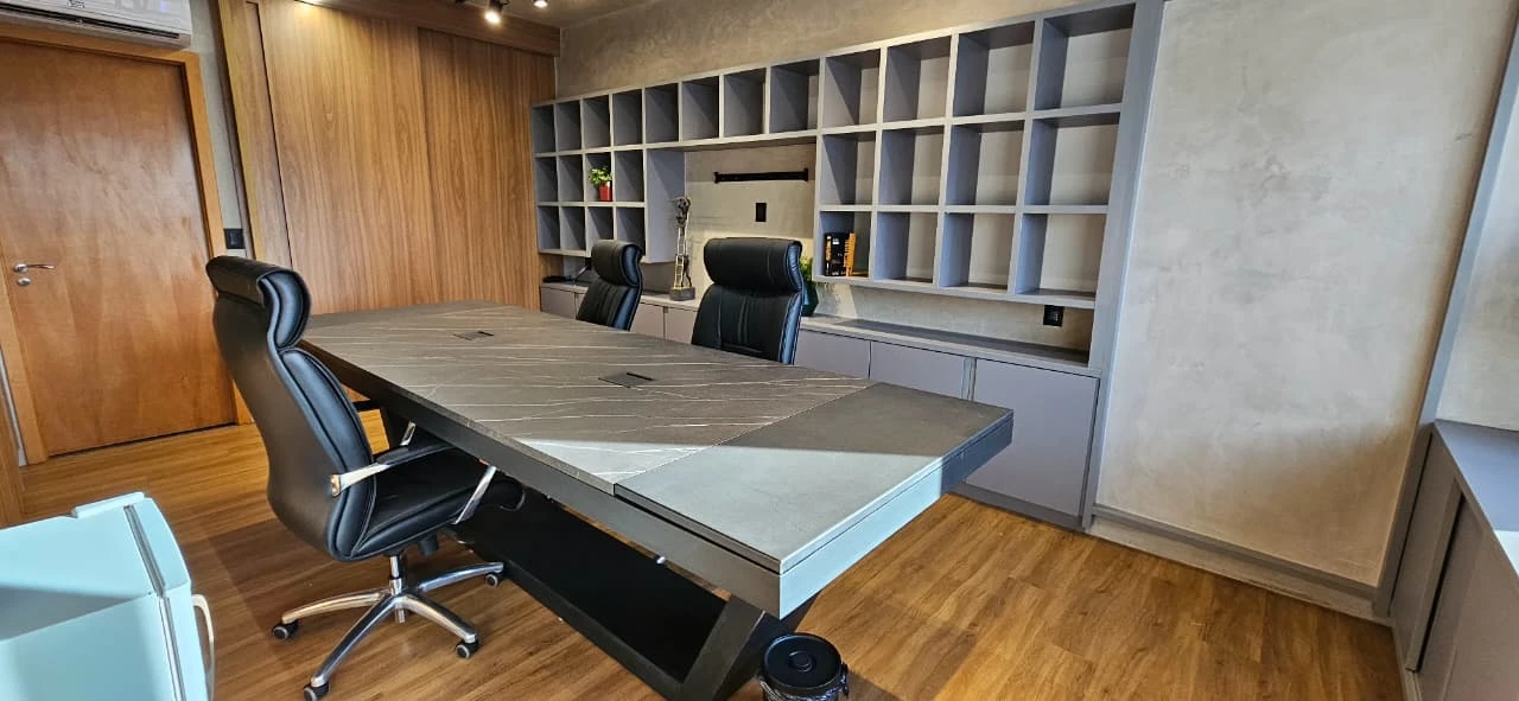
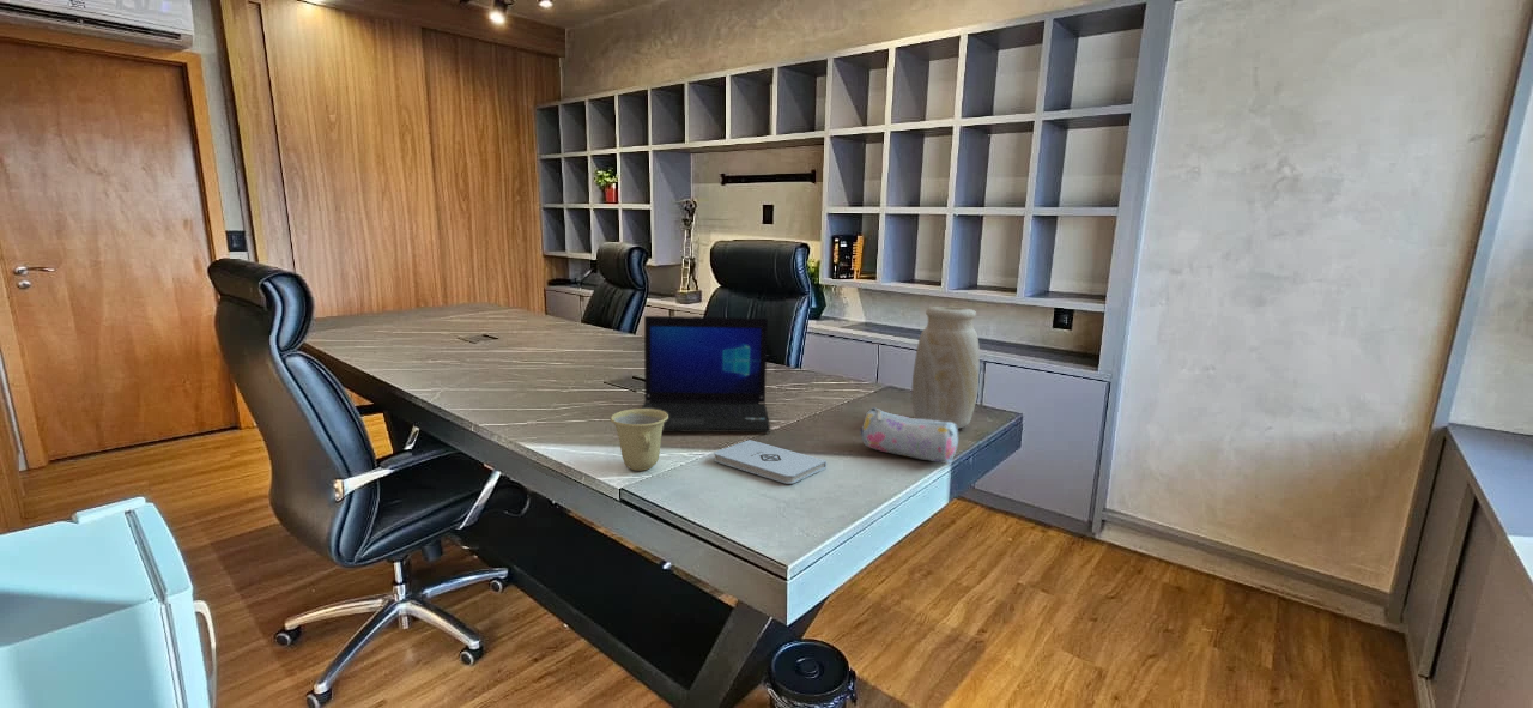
+ cup (640, 441)
+ laptop (703, 371)
+ pencil case (909, 434)
+ notepad (768, 460)
+ vase (946, 367)
